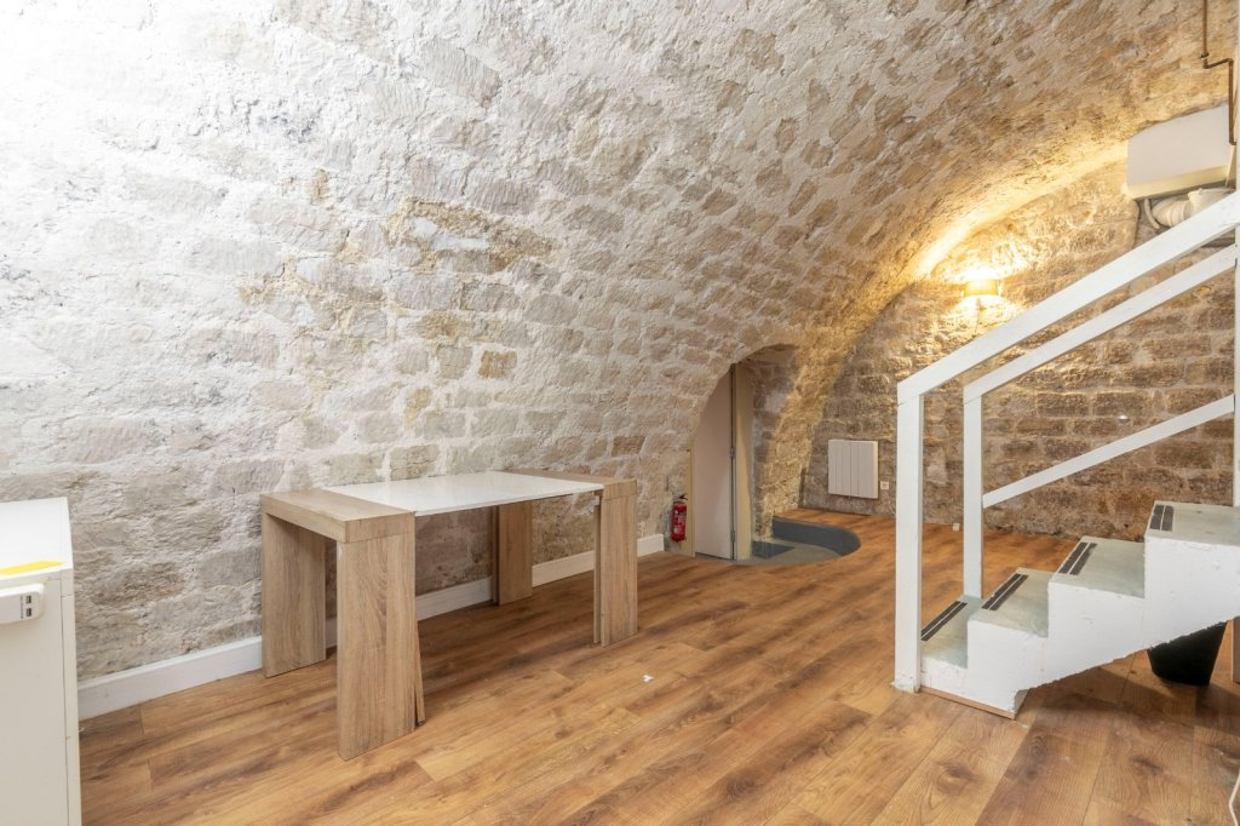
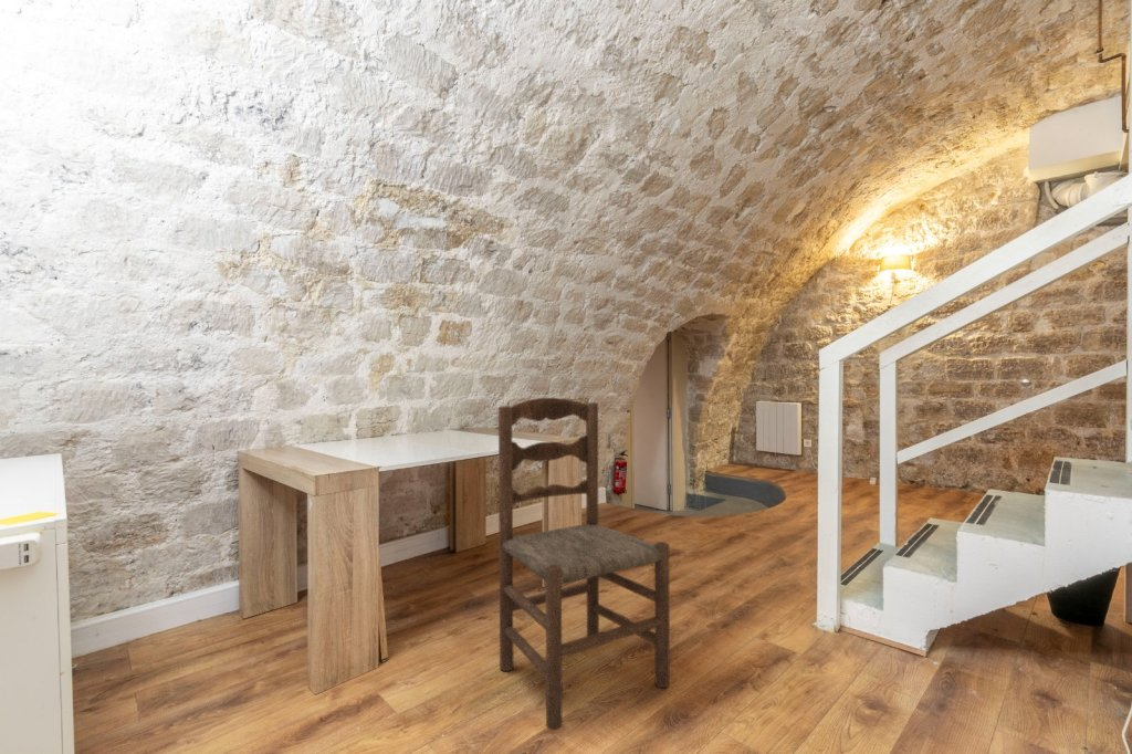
+ dining chair (577, 538)
